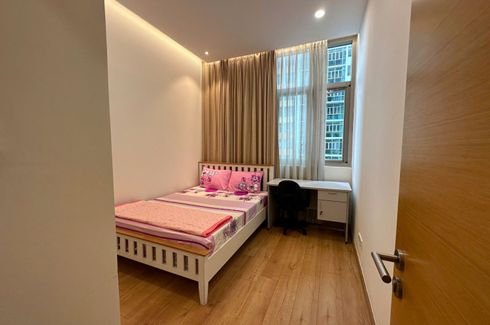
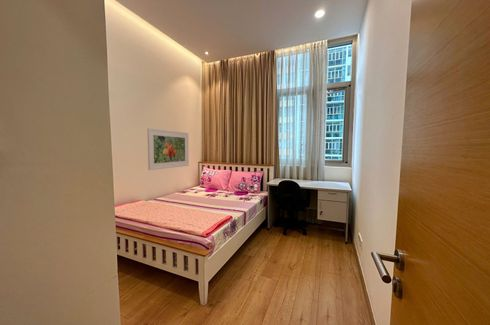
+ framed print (170, 149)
